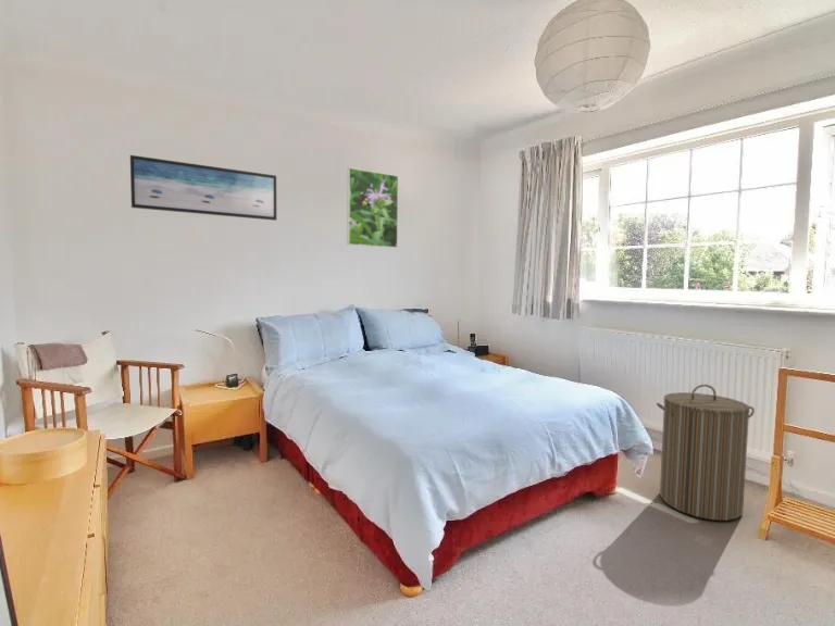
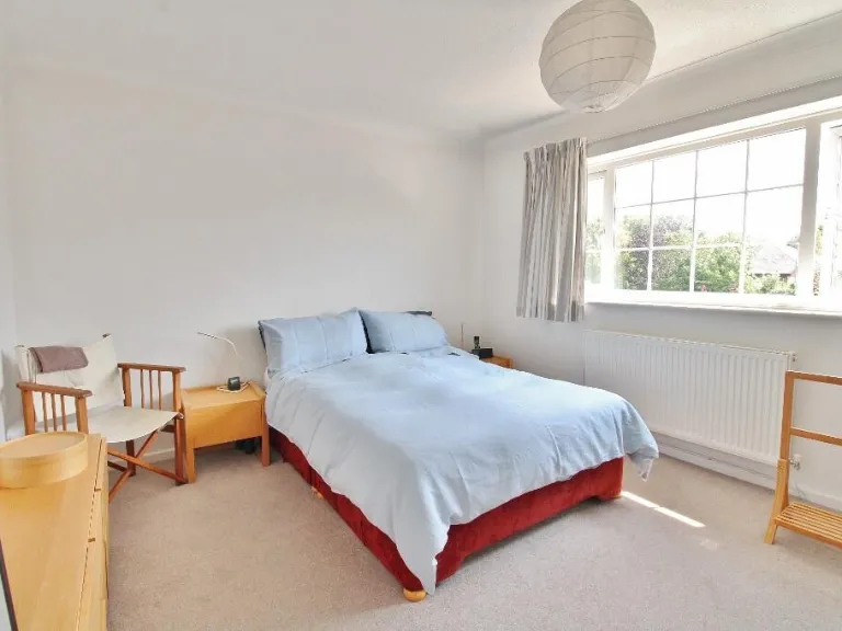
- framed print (373, 209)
- laundry hamper (702, 443)
- wall art (209, 190)
